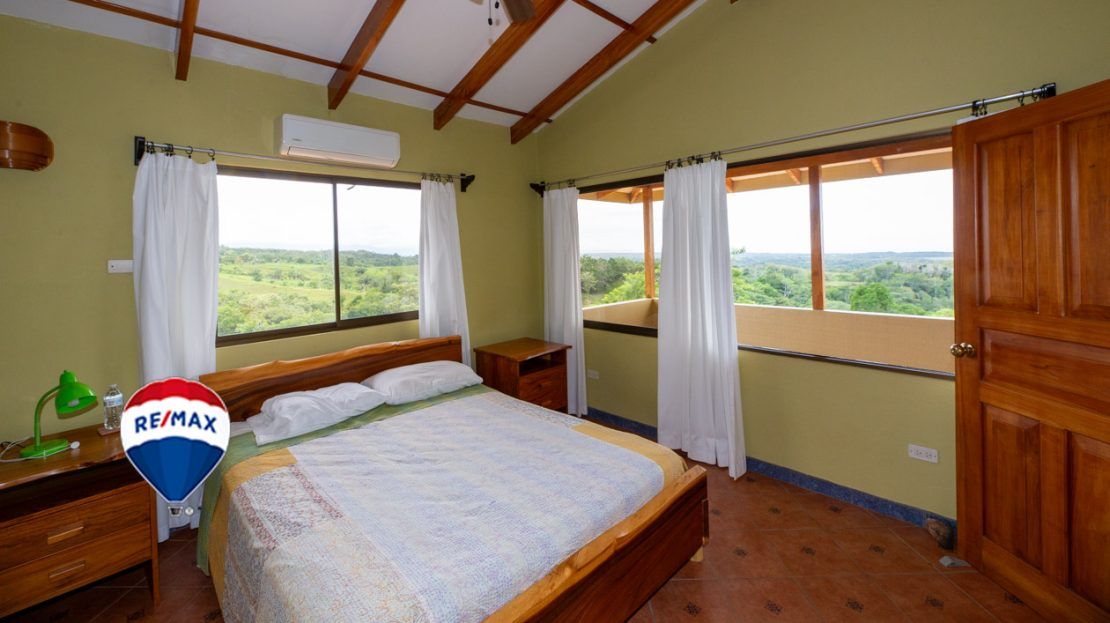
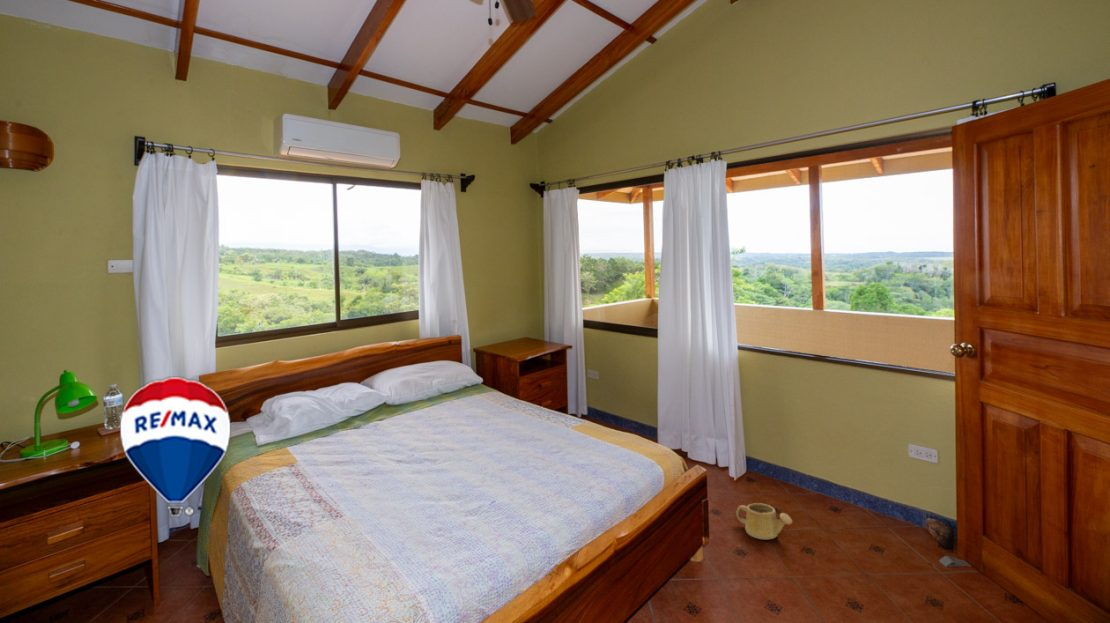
+ watering can (763, 521)
